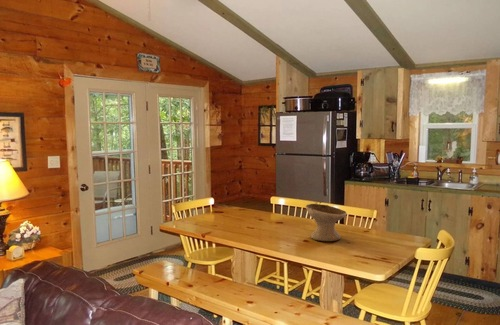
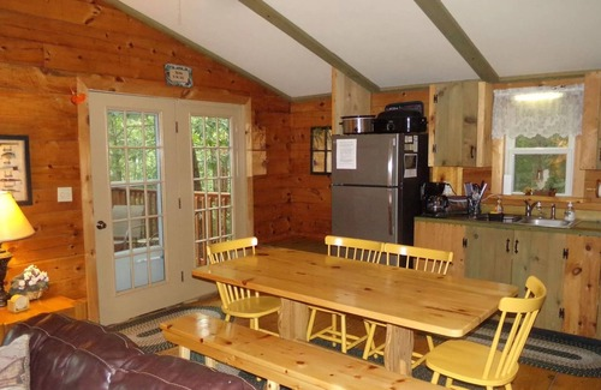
- bowl (325, 222)
